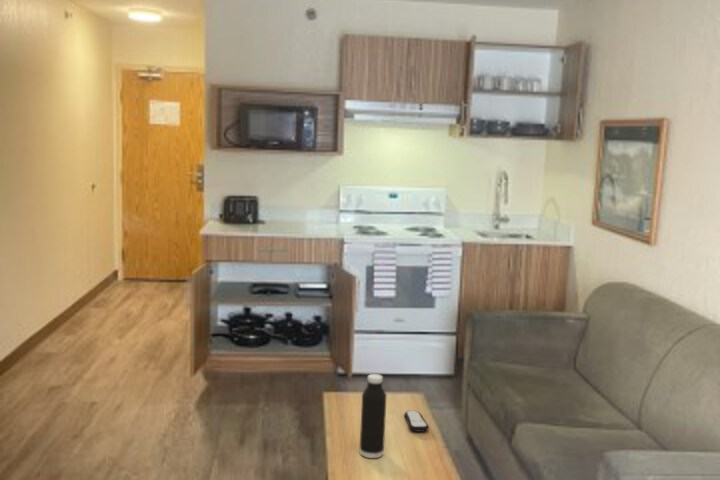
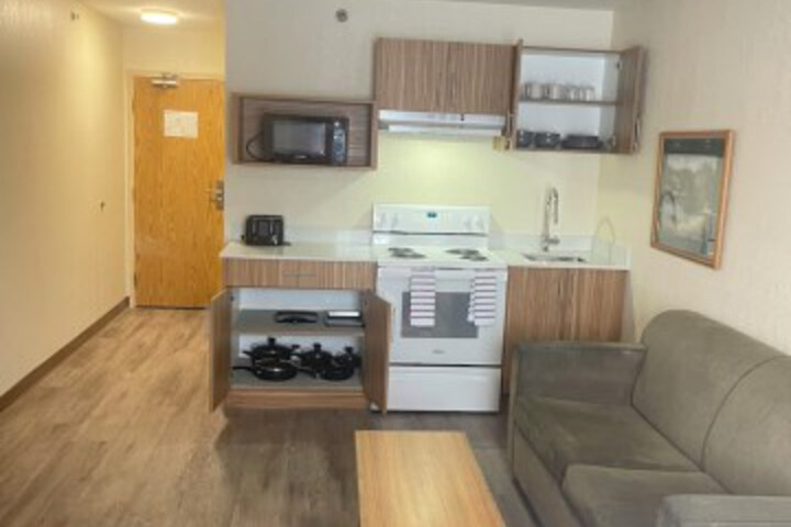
- remote control (415, 420)
- water bottle (373, 414)
